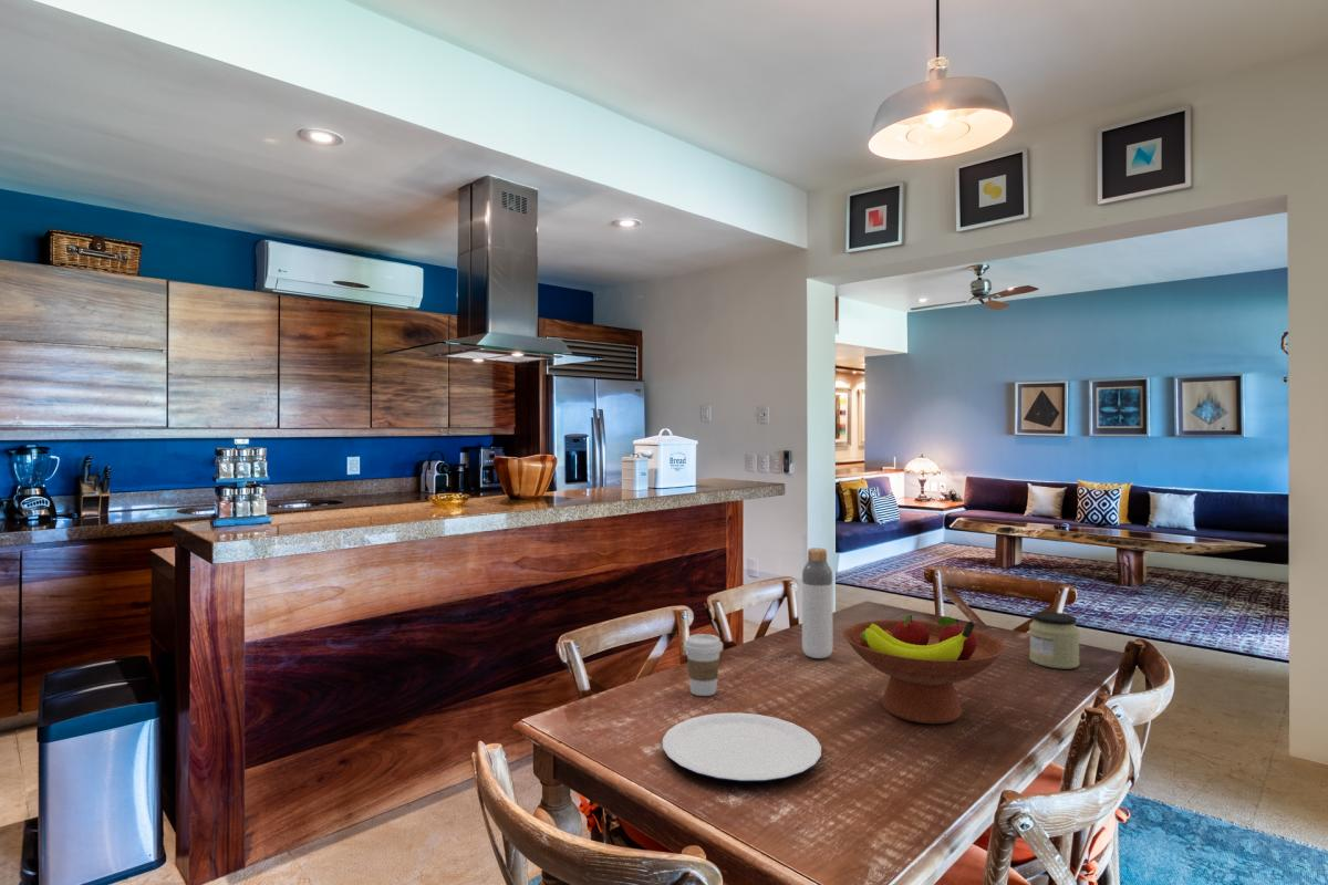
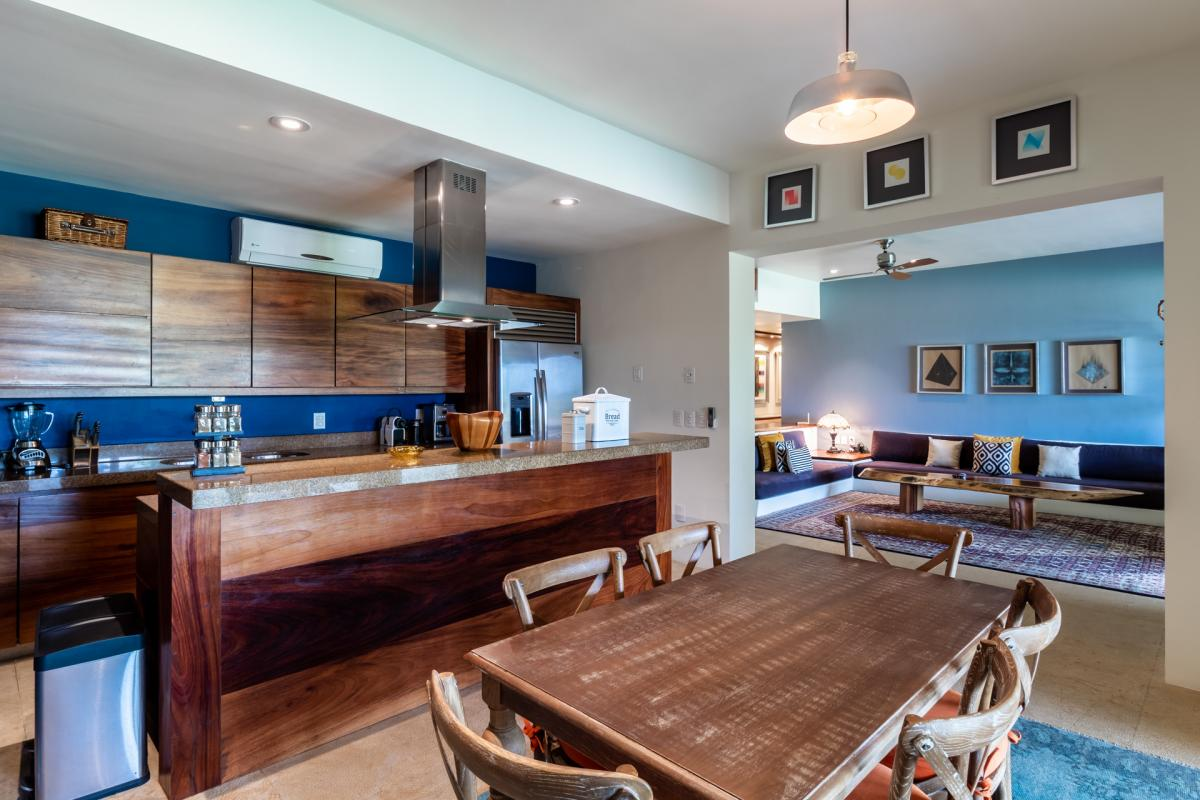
- bottle (817, 602)
- plate (740, 746)
- fruit bowl (921, 660)
- coffee cup (703, 664)
- jar (1054, 638)
